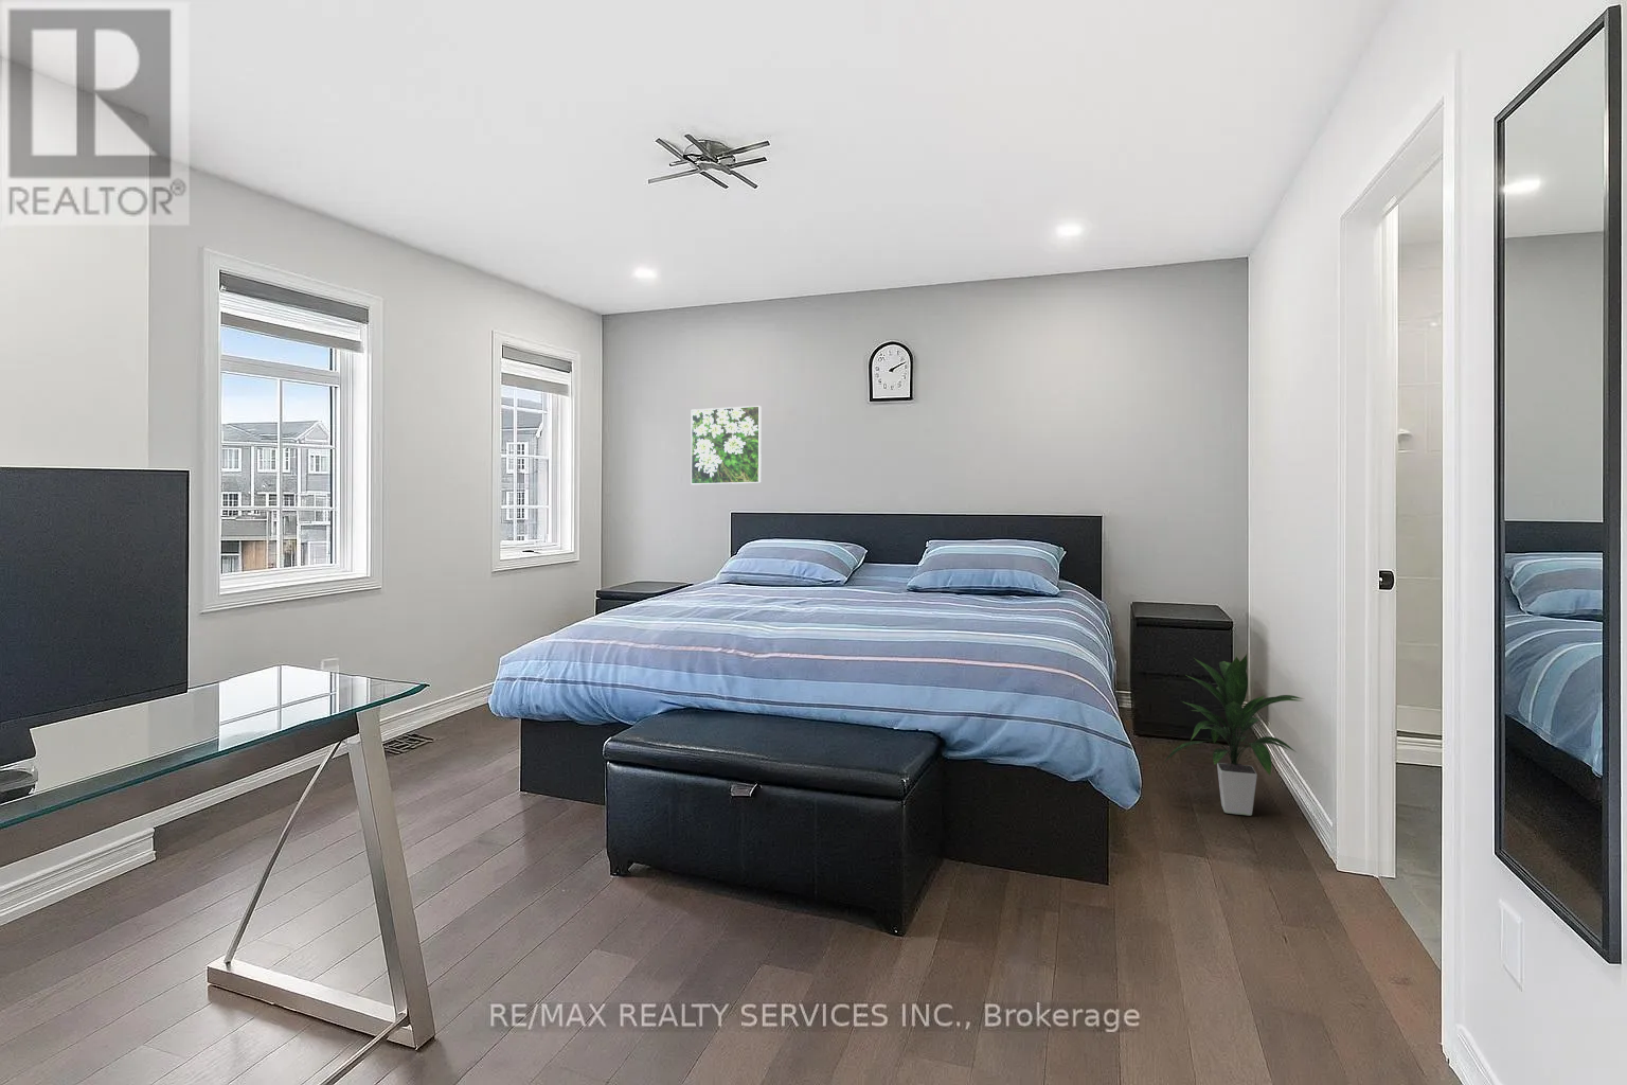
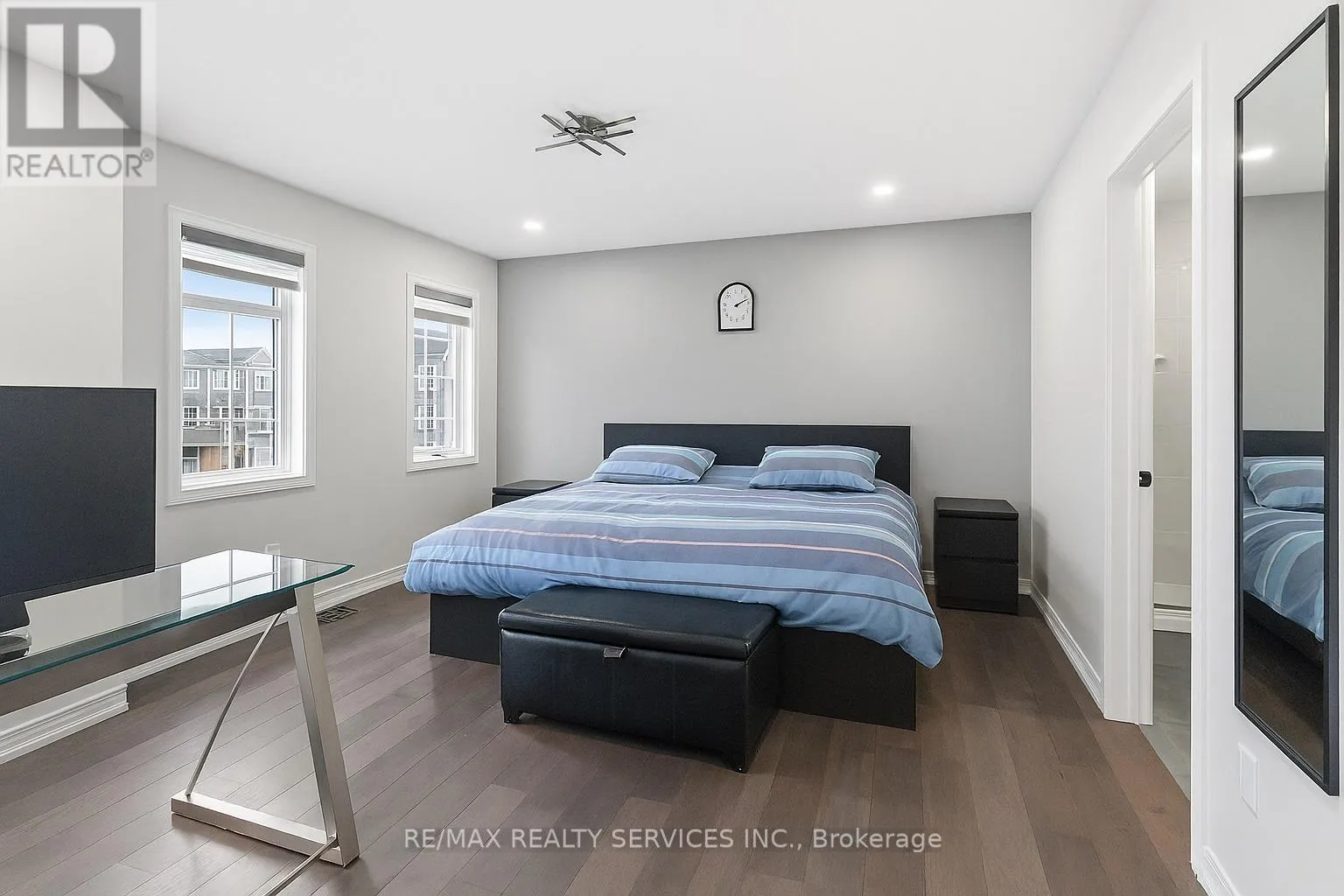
- indoor plant (1229, 729)
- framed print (725, 446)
